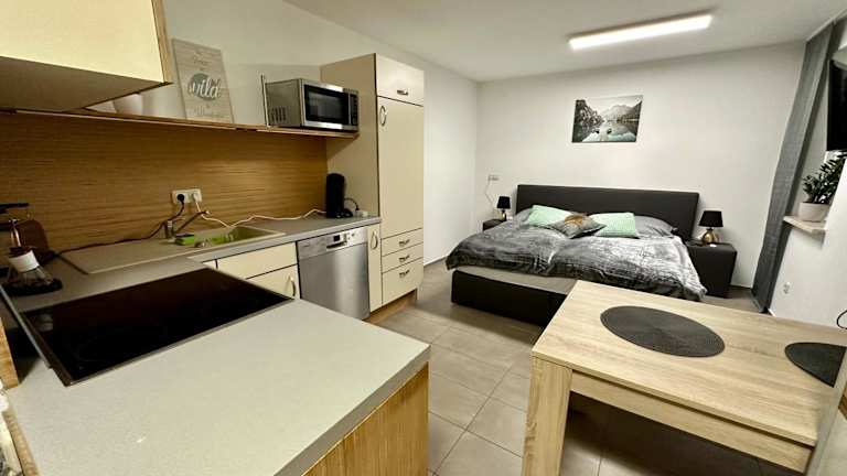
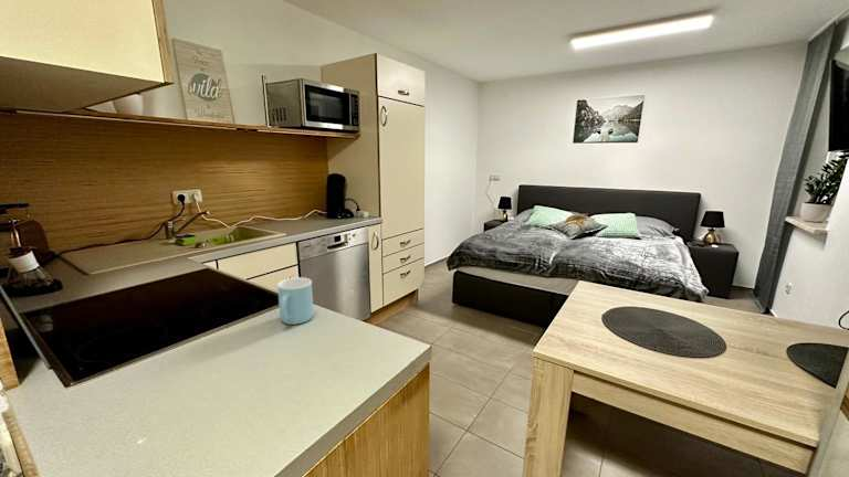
+ mug (293, 303)
